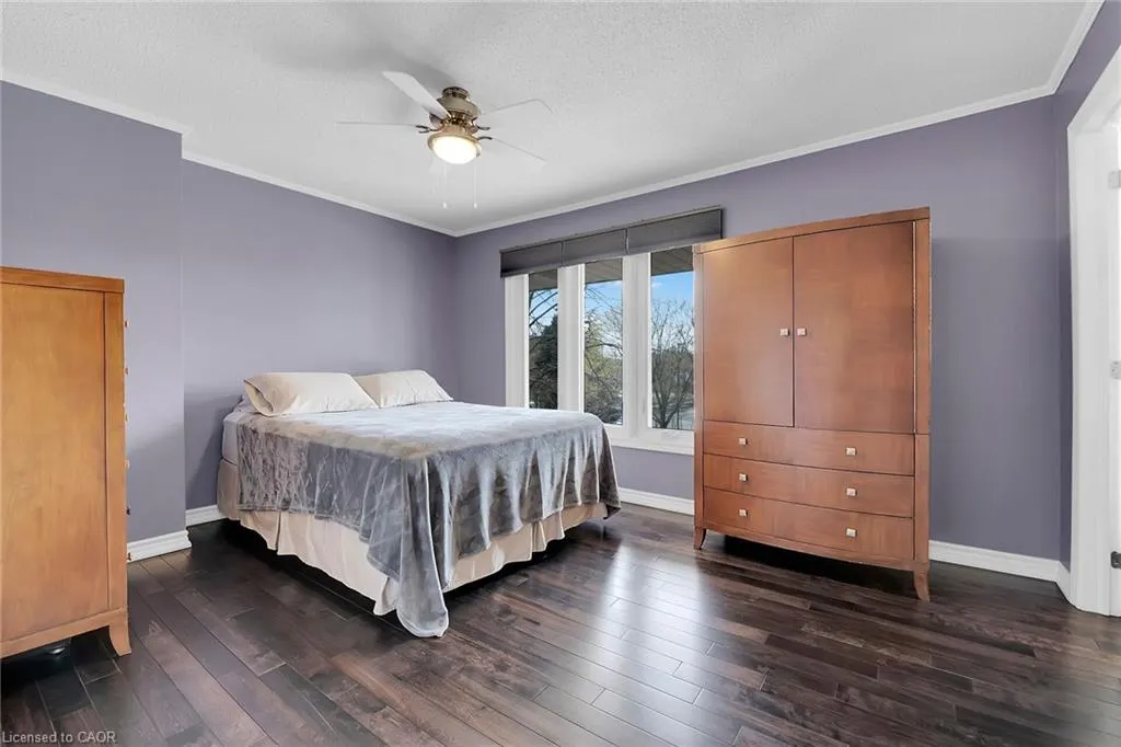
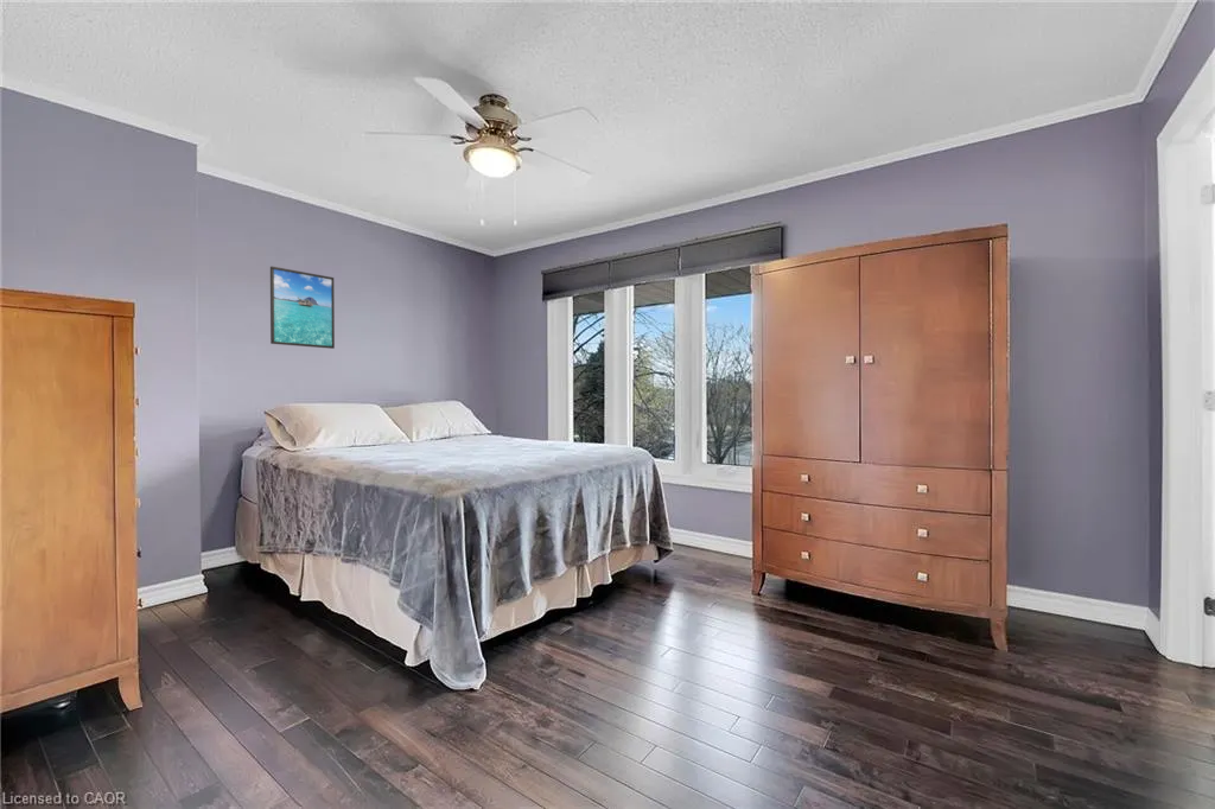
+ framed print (303, 308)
